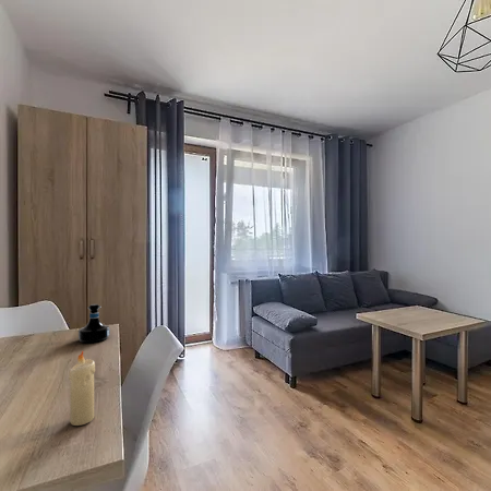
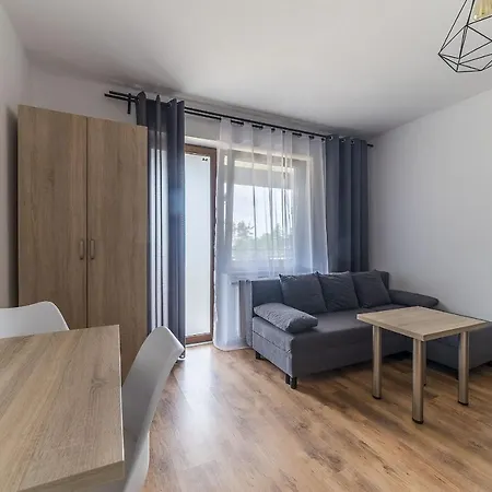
- candle (82, 385)
- tequila bottle (94, 322)
